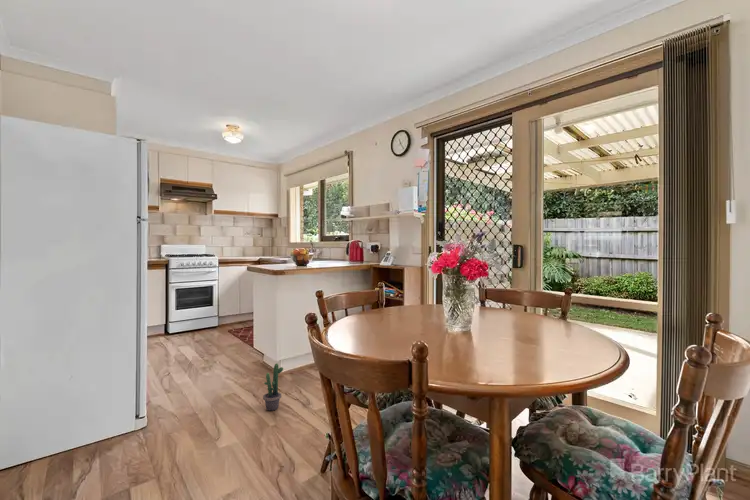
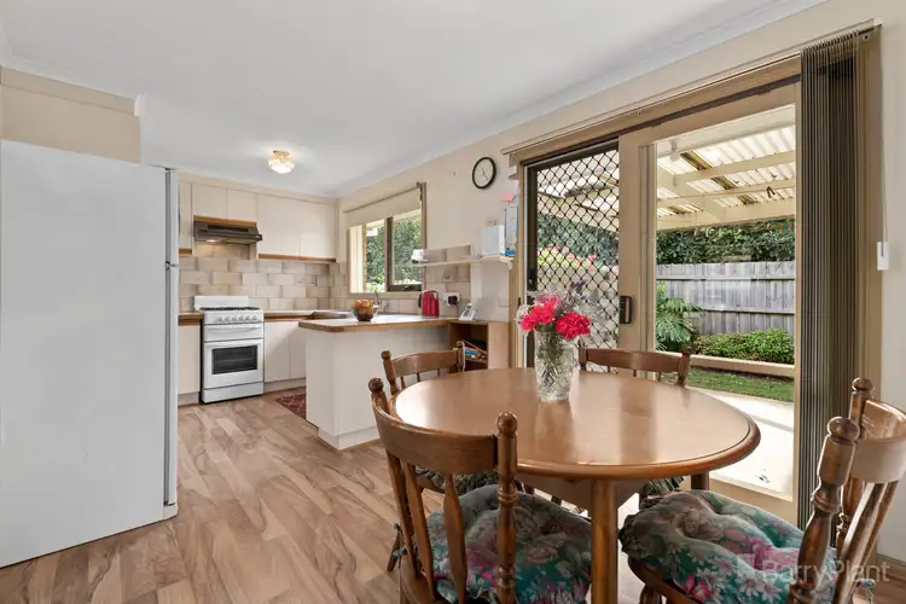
- potted plant (273, 386)
